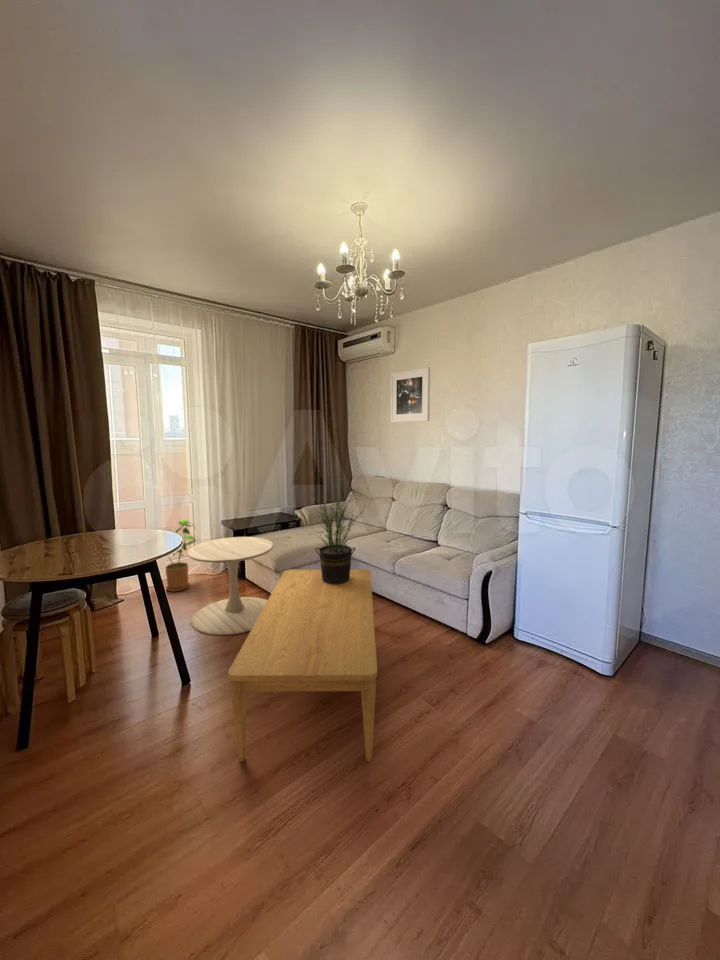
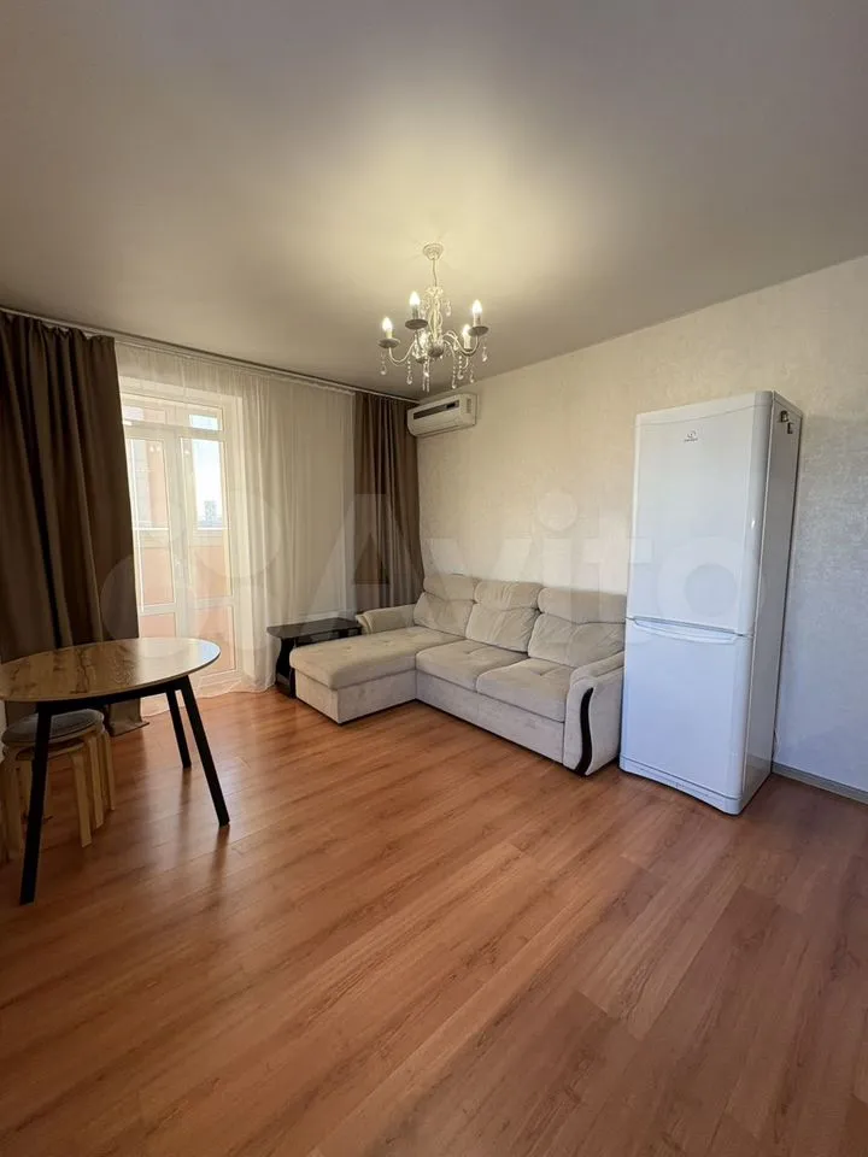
- side table (233, 581)
- potted plant (336, 534)
- coffee table (318, 642)
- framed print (409, 396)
- house plant (179, 555)
